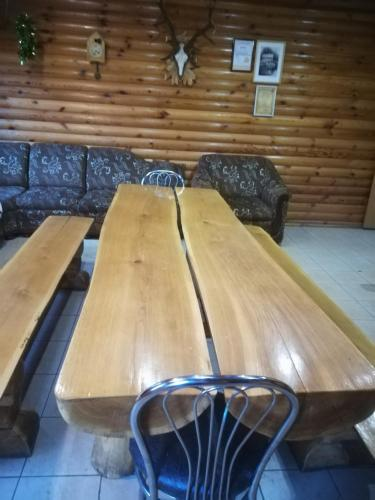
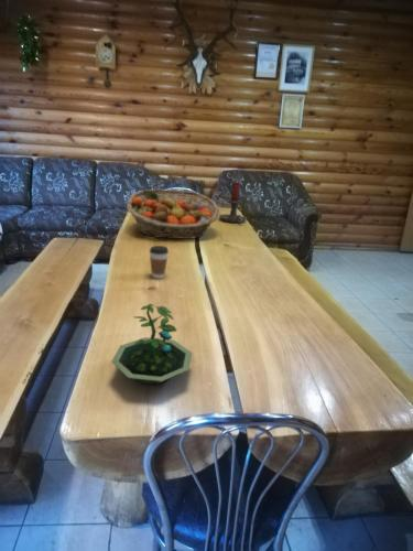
+ coffee cup (157, 261)
+ fruit basket (173, 213)
+ candle holder (236, 202)
+ terrarium (154, 318)
